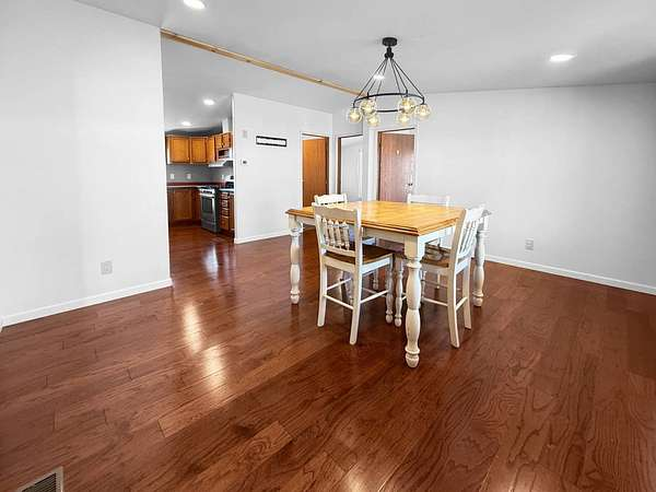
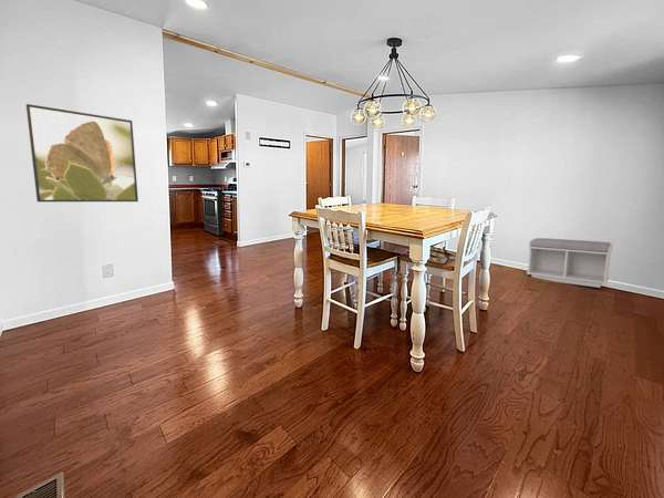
+ bench (568, 260)
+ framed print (87, 158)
